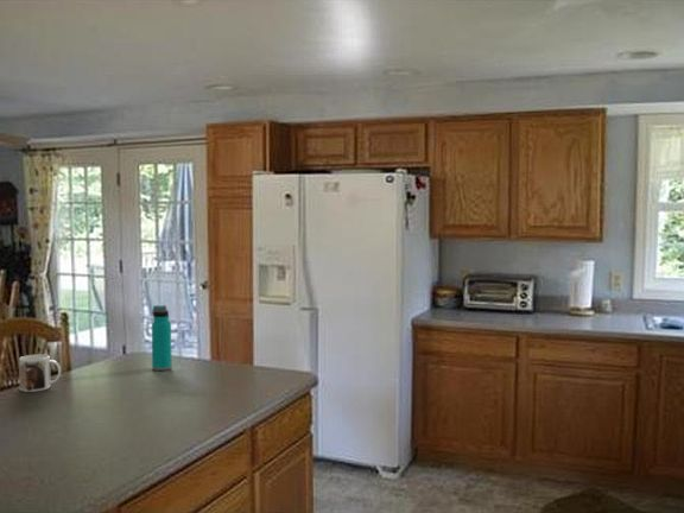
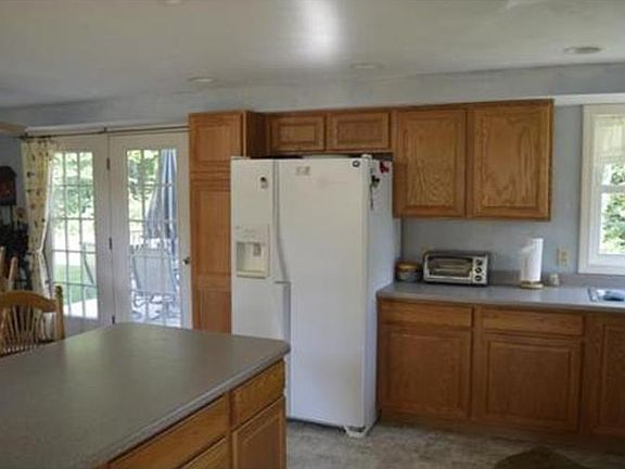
- water bottle (162, 336)
- mug (38, 372)
